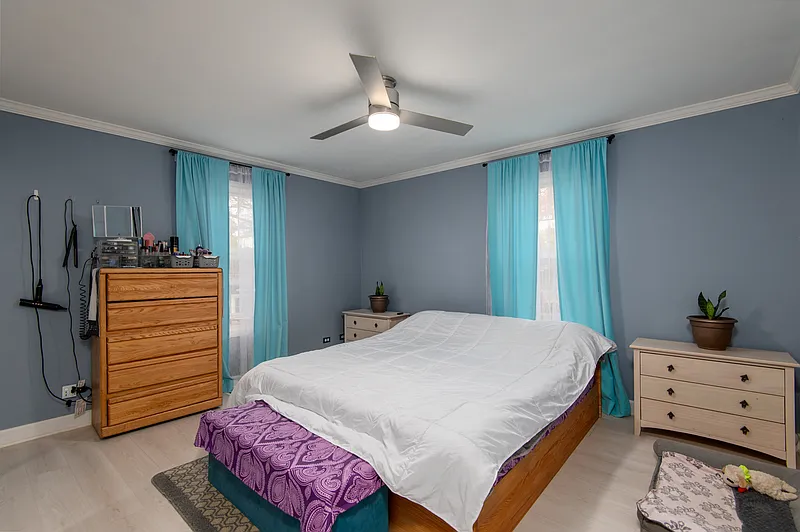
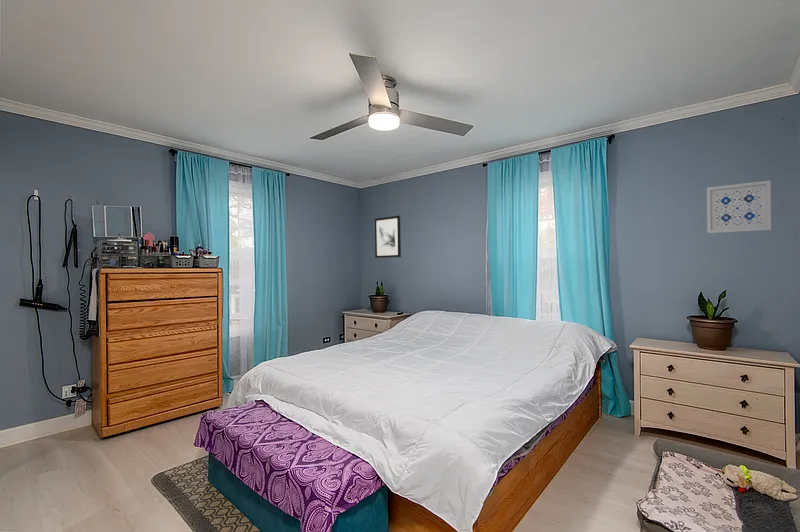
+ wall art (387, 237)
+ wall art (737, 208)
